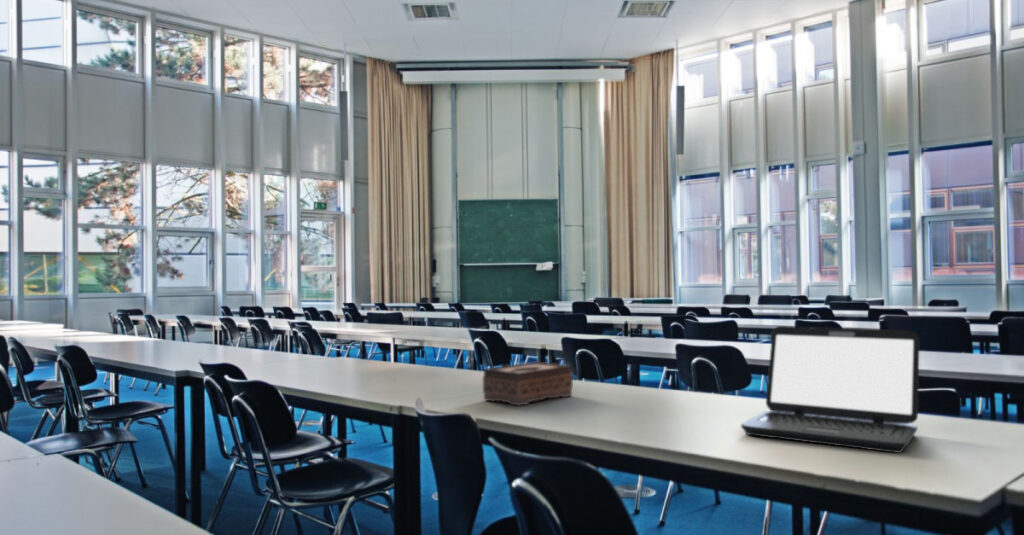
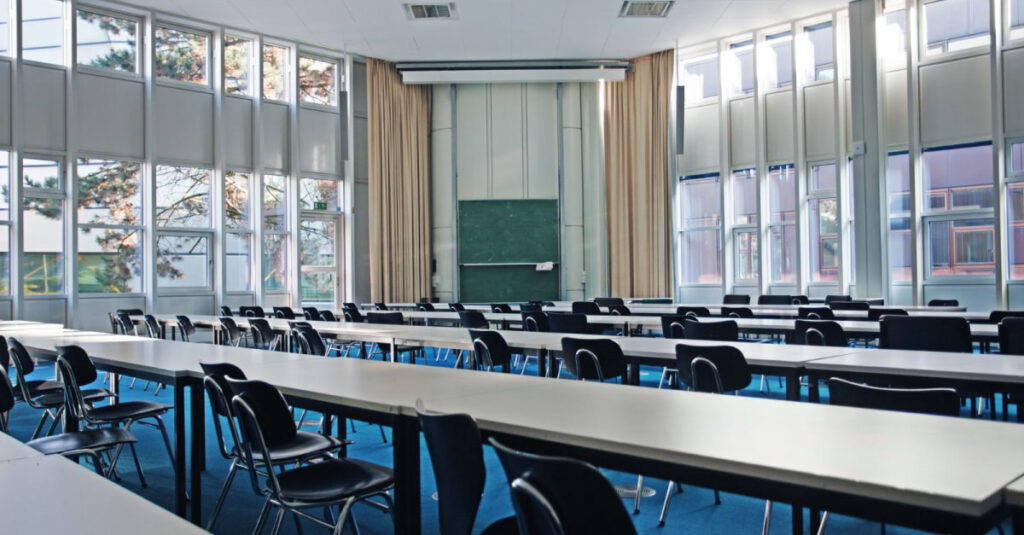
- tissue box (528, 382)
- laptop (830, 381)
